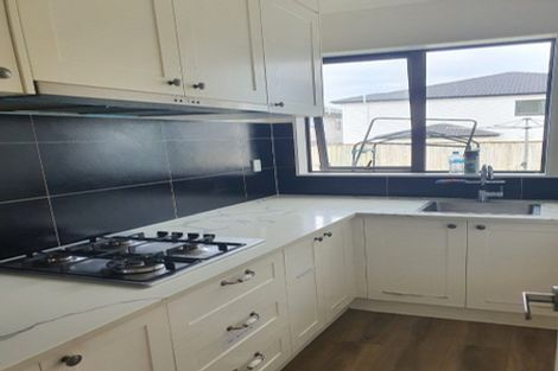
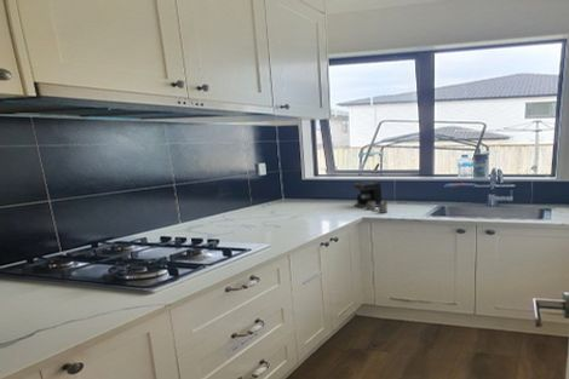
+ coffee maker (377, 196)
